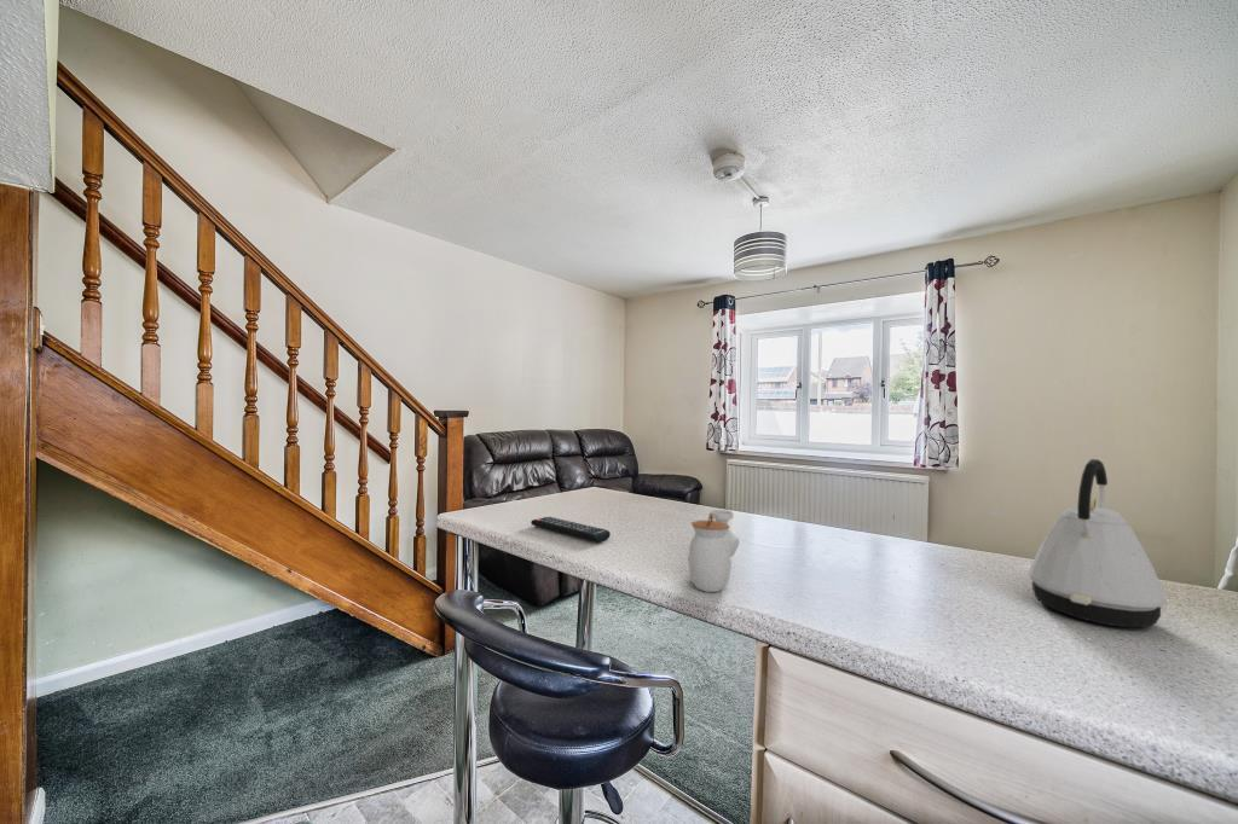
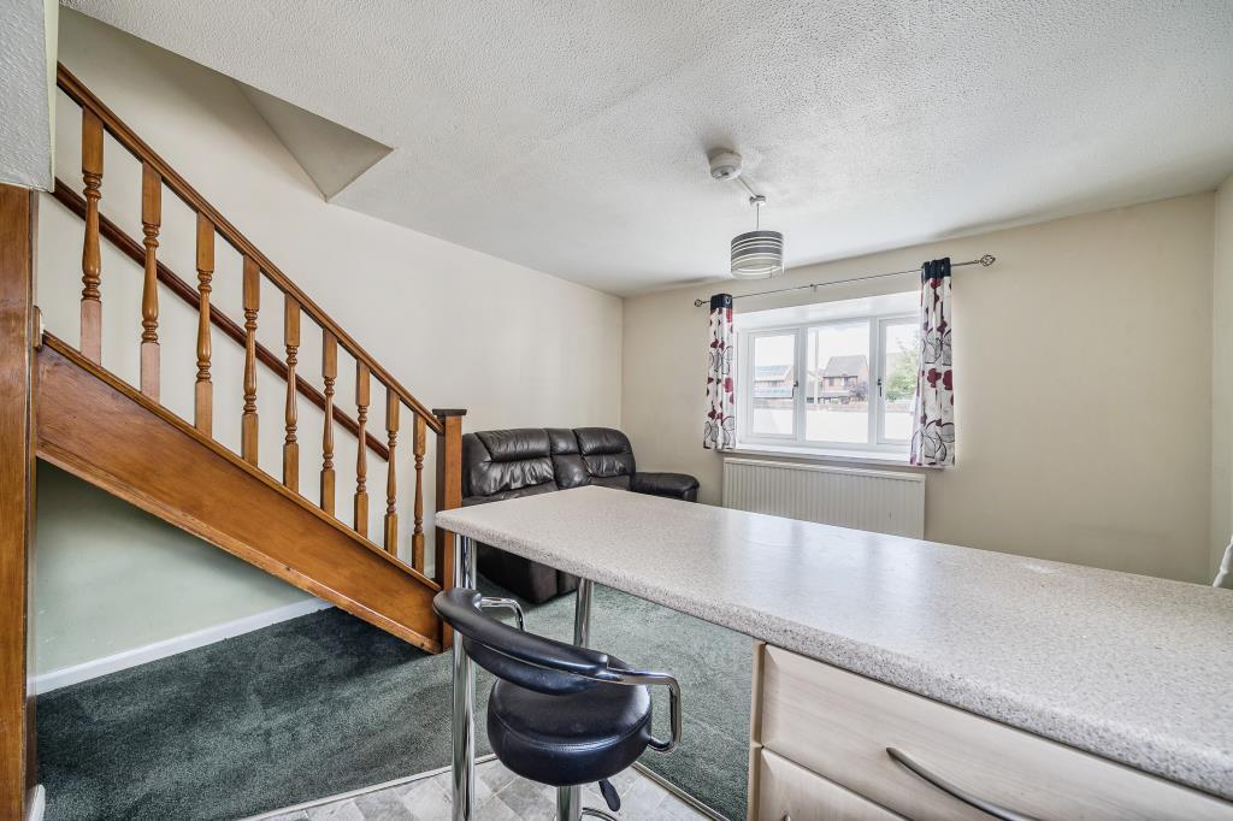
- jar (716, 540)
- remote control (568, 528)
- kettle (1093, 534)
